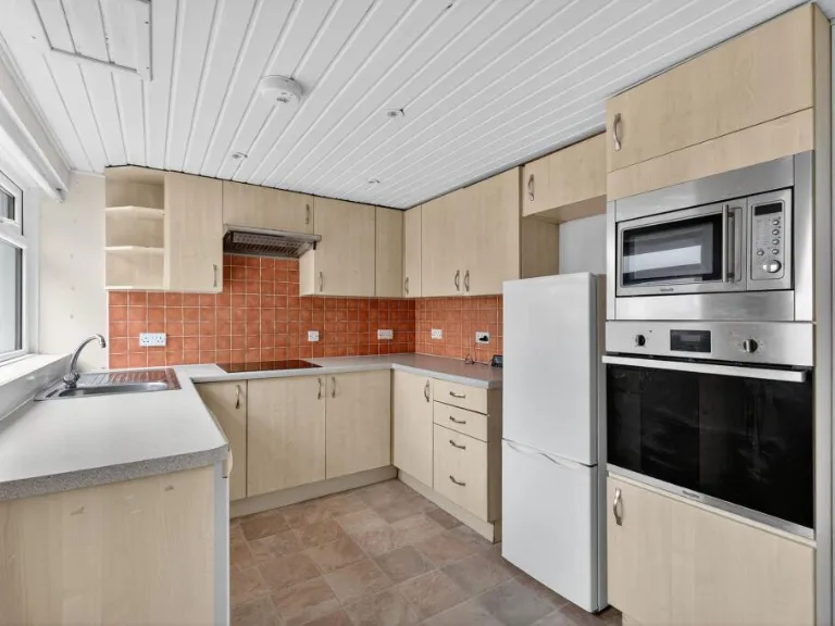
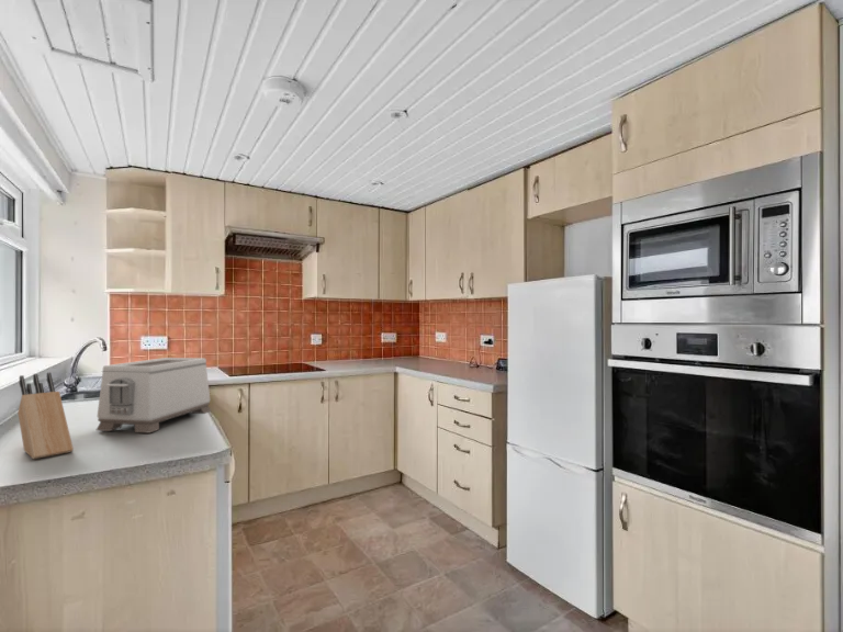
+ knife block (43, 411)
+ toaster (155, 392)
